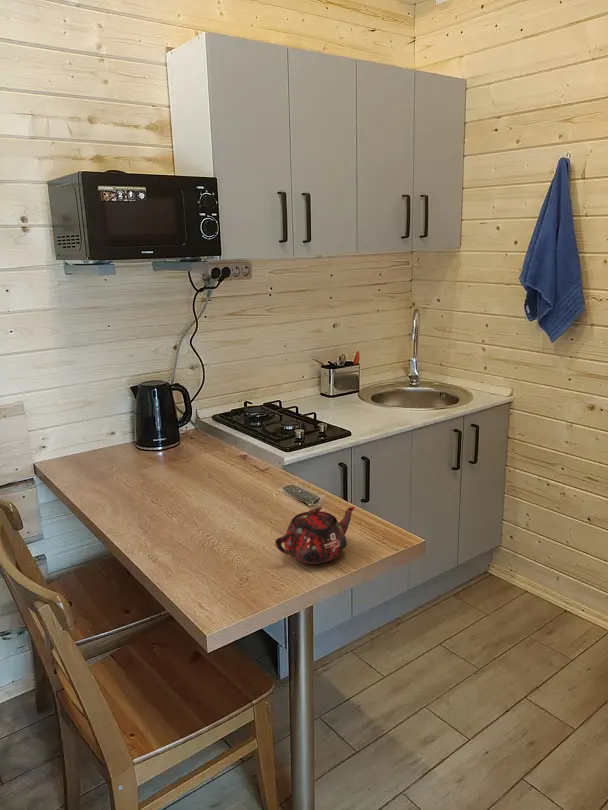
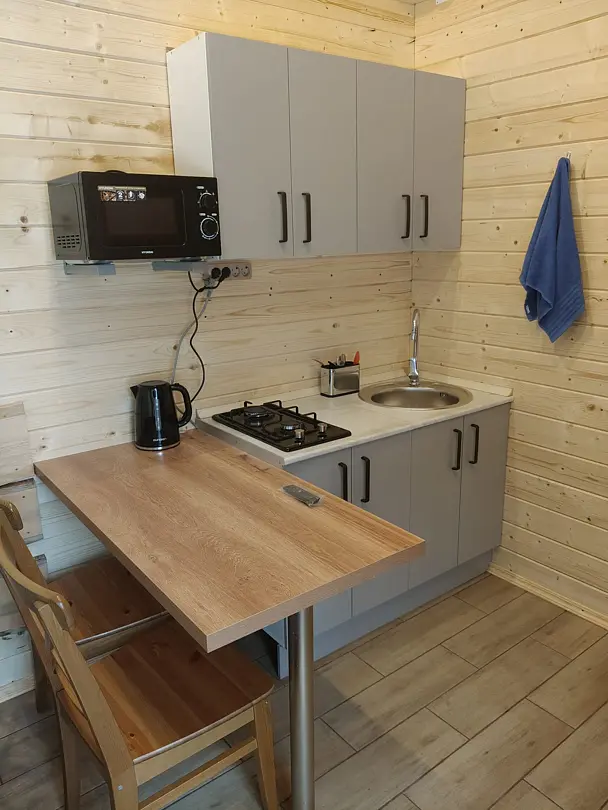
- teapot (316, 530)
